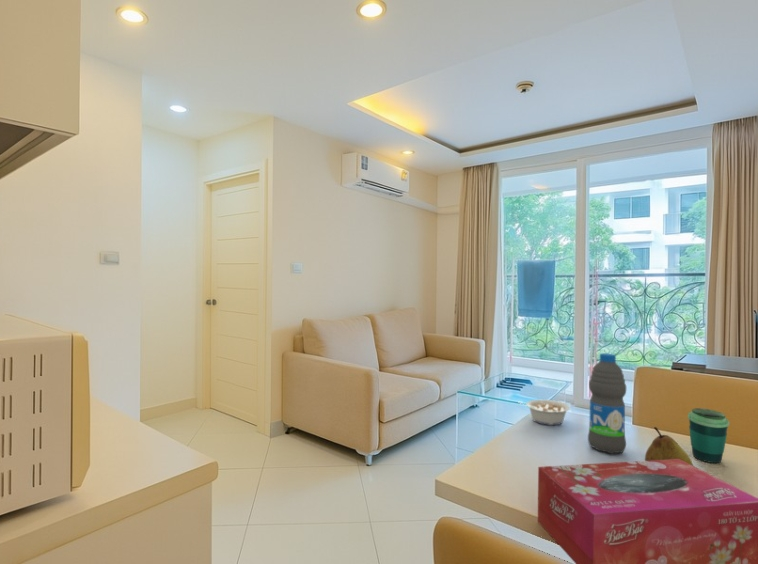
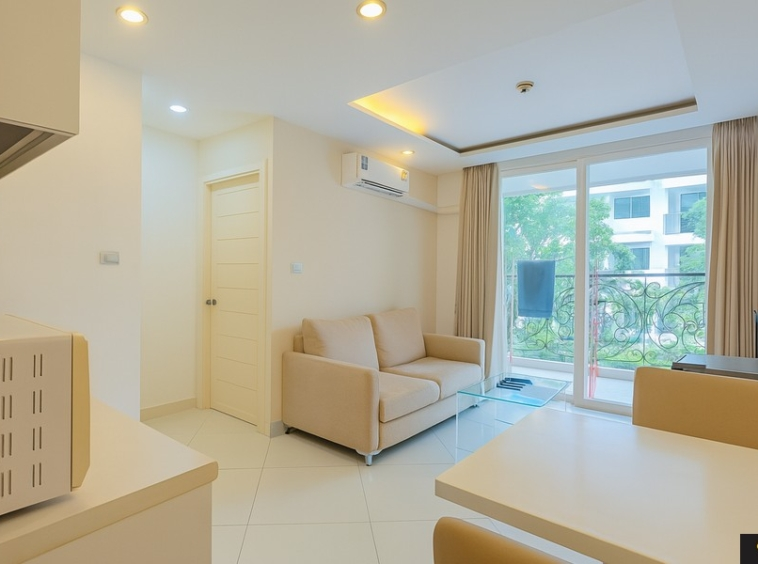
- fruit (668, 455)
- cup (707, 435)
- legume (546, 411)
- water bottle (607, 401)
- tissue box (641, 512)
